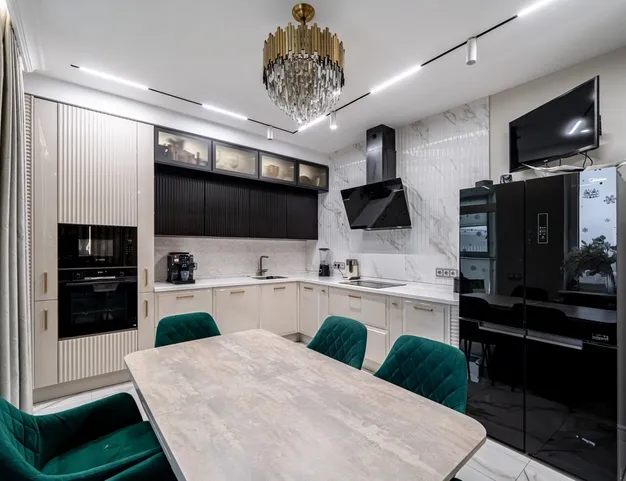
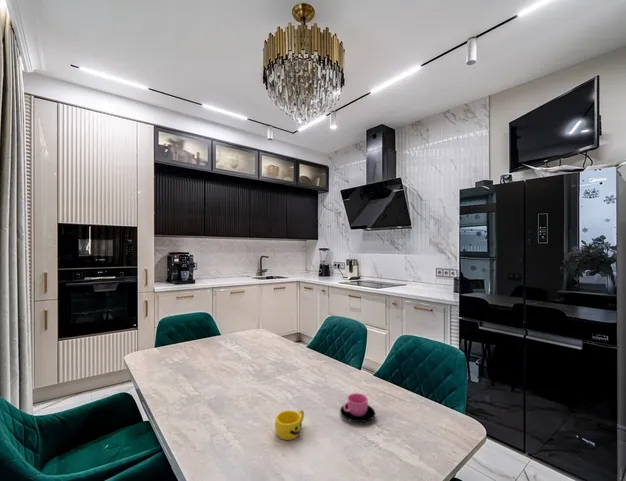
+ cup (291, 423)
+ cup (357, 406)
